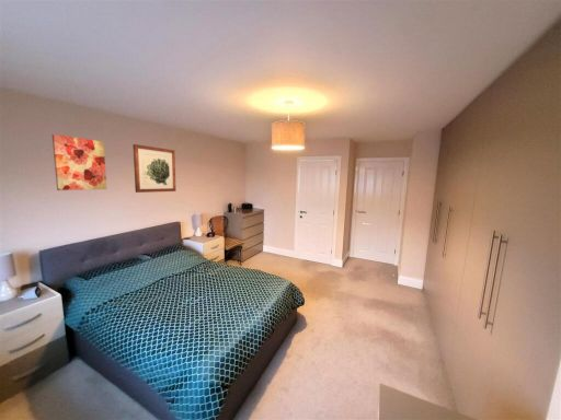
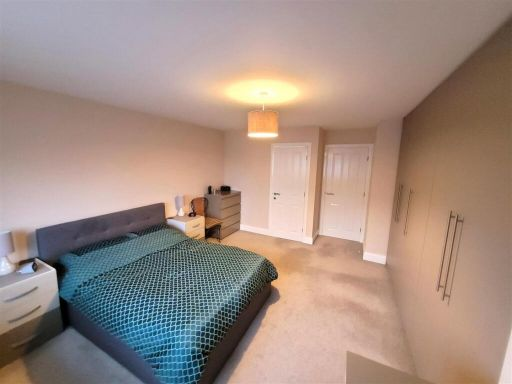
- wall art (81, 164)
- wall art (156, 170)
